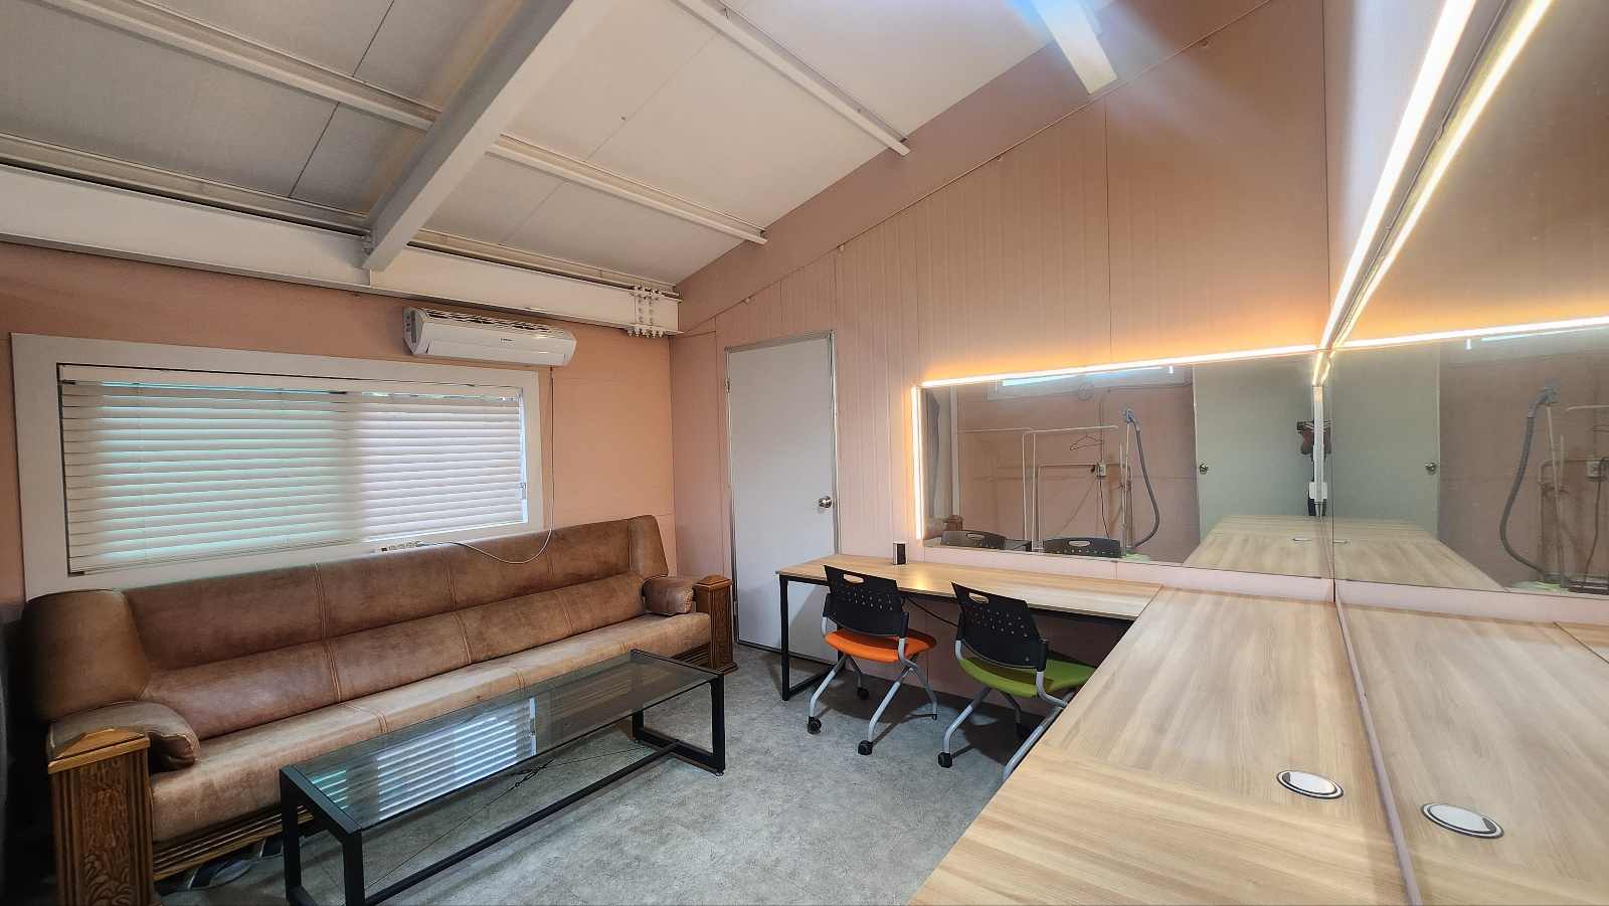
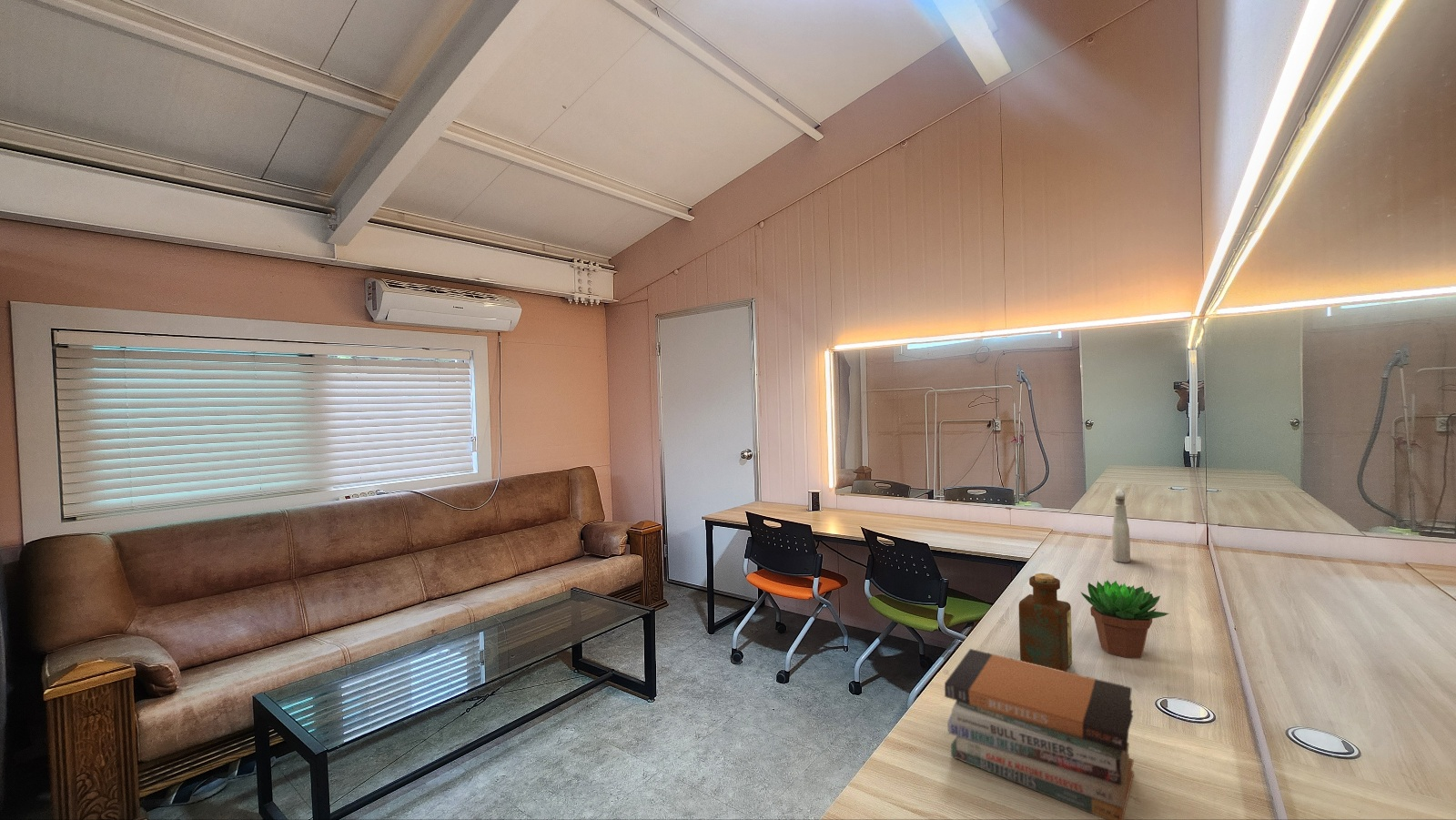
+ succulent plant (1121, 615)
+ spray bottle (1120, 524)
+ bottle (1045, 620)
+ book stack (1036, 724)
